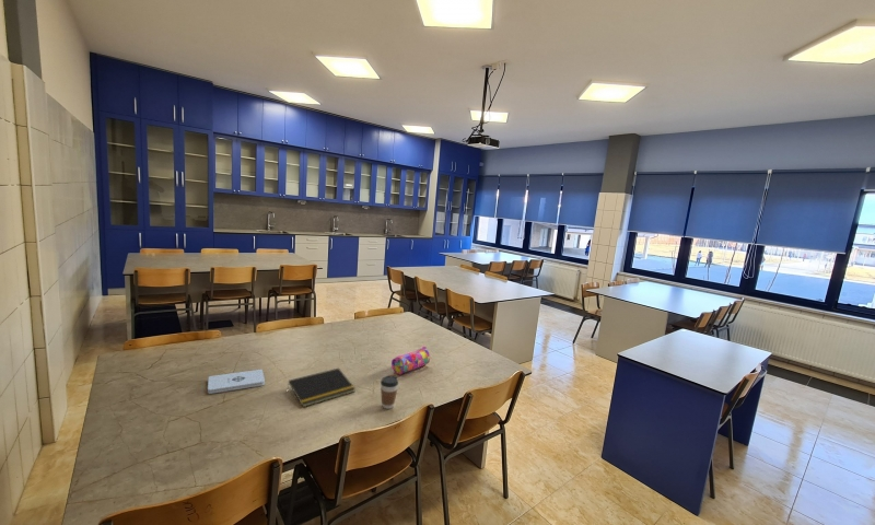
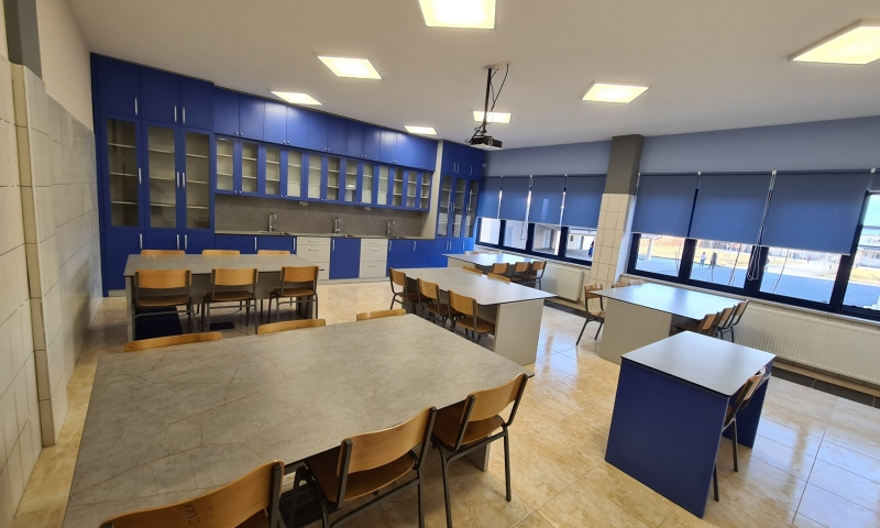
- notepad (236, 381)
- notepad (322, 385)
- pencil case (411, 360)
- coffee cup (388, 392)
